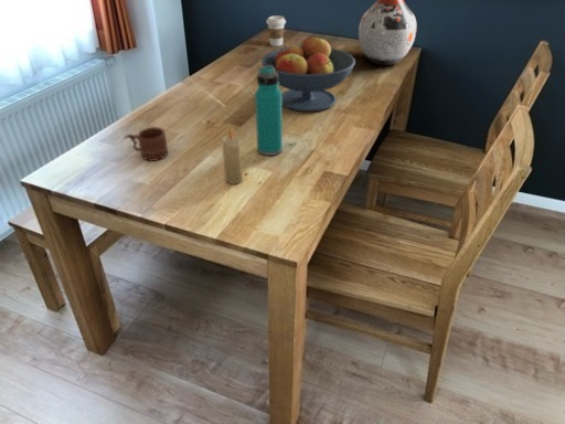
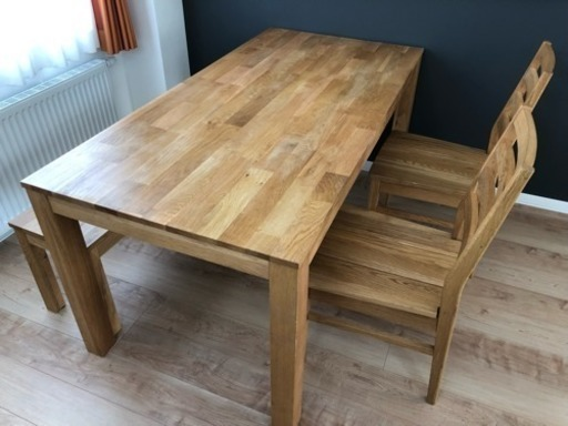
- fruit bowl (308, 73)
- coffee cup (276, 31)
- candle (232, 155)
- mug (146, 142)
- vase (387, 28)
- water bottle (268, 110)
